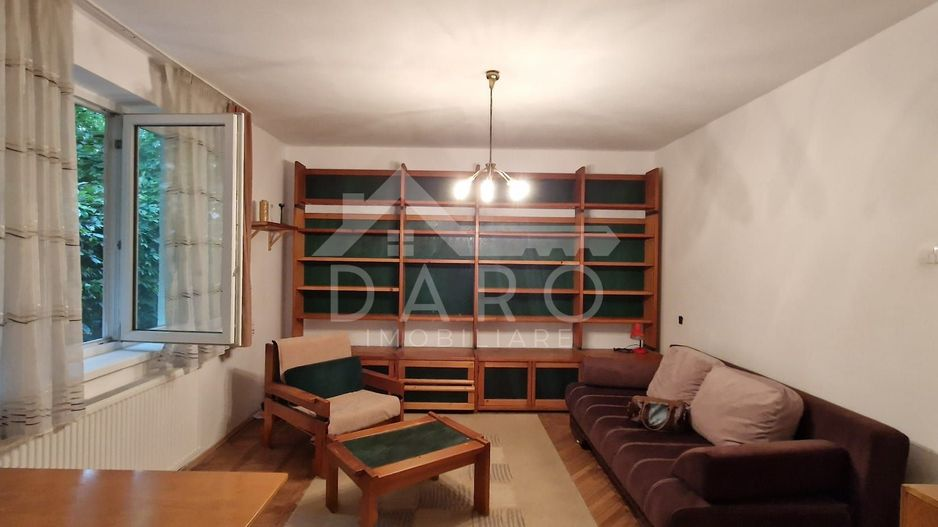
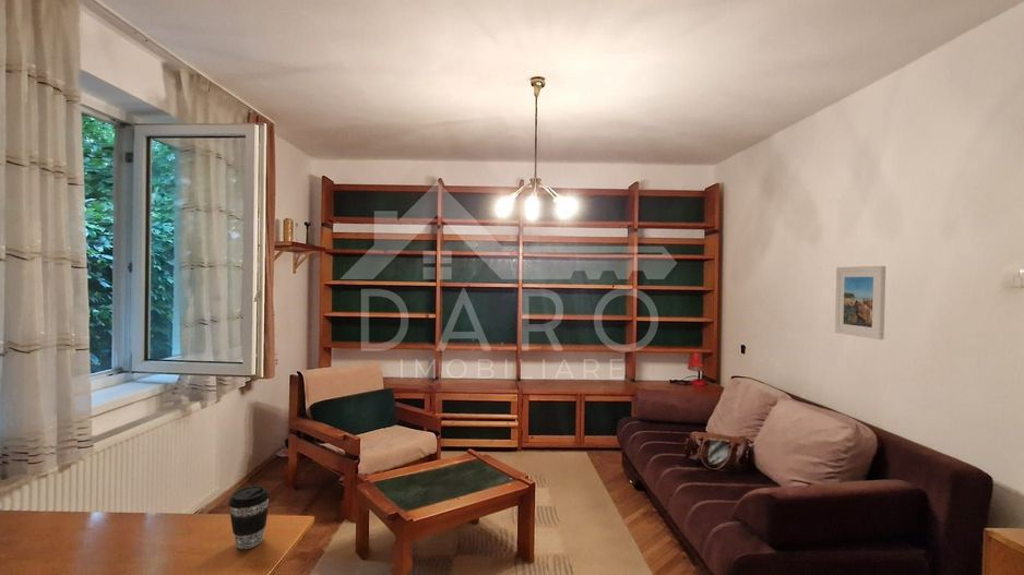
+ coffee cup (249, 517)
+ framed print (858, 301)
